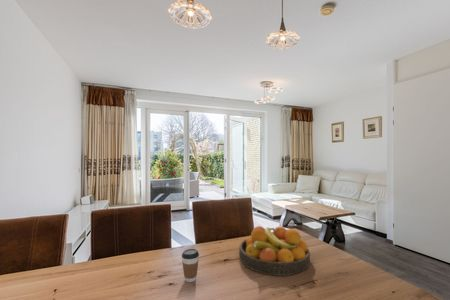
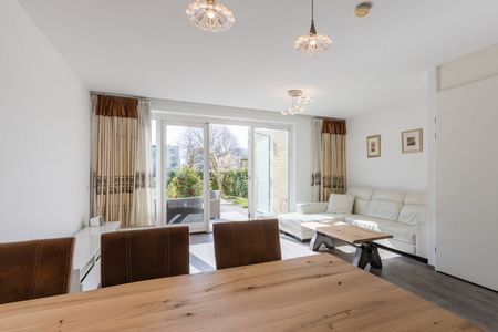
- coffee cup (190, 265)
- fruit bowl (273, 242)
